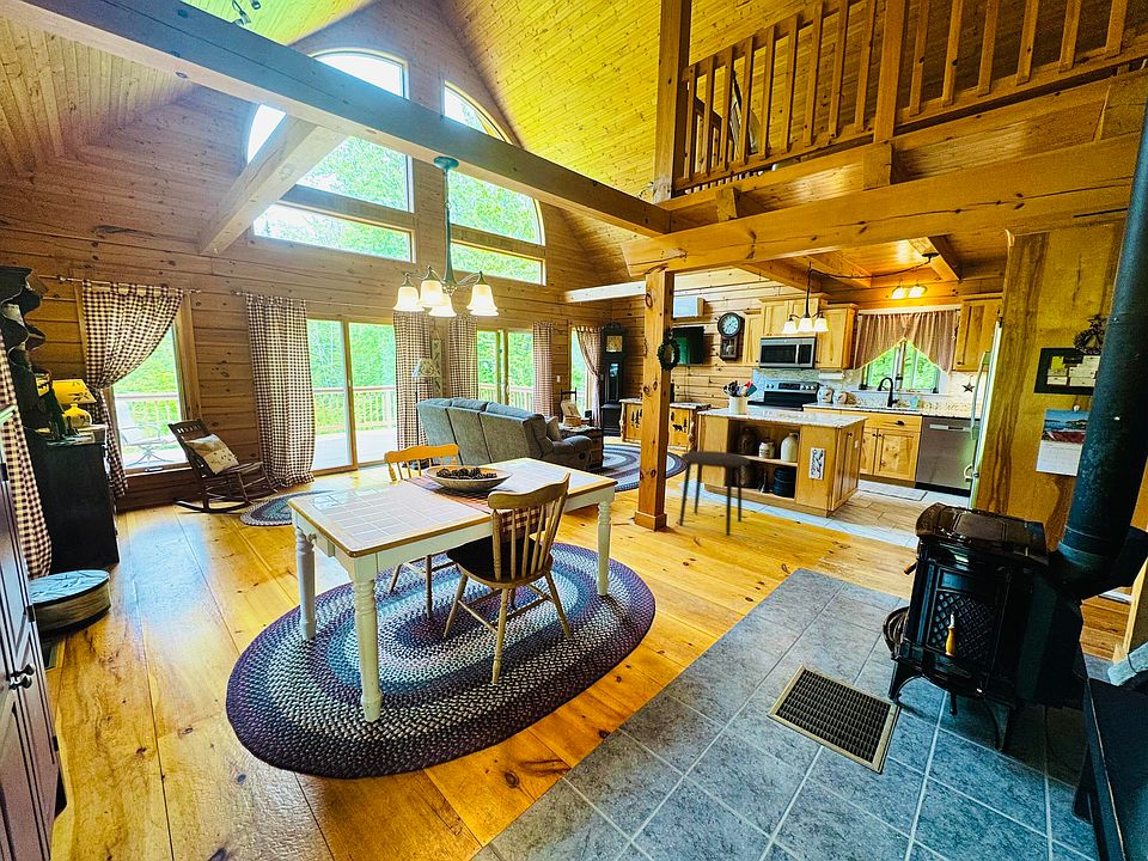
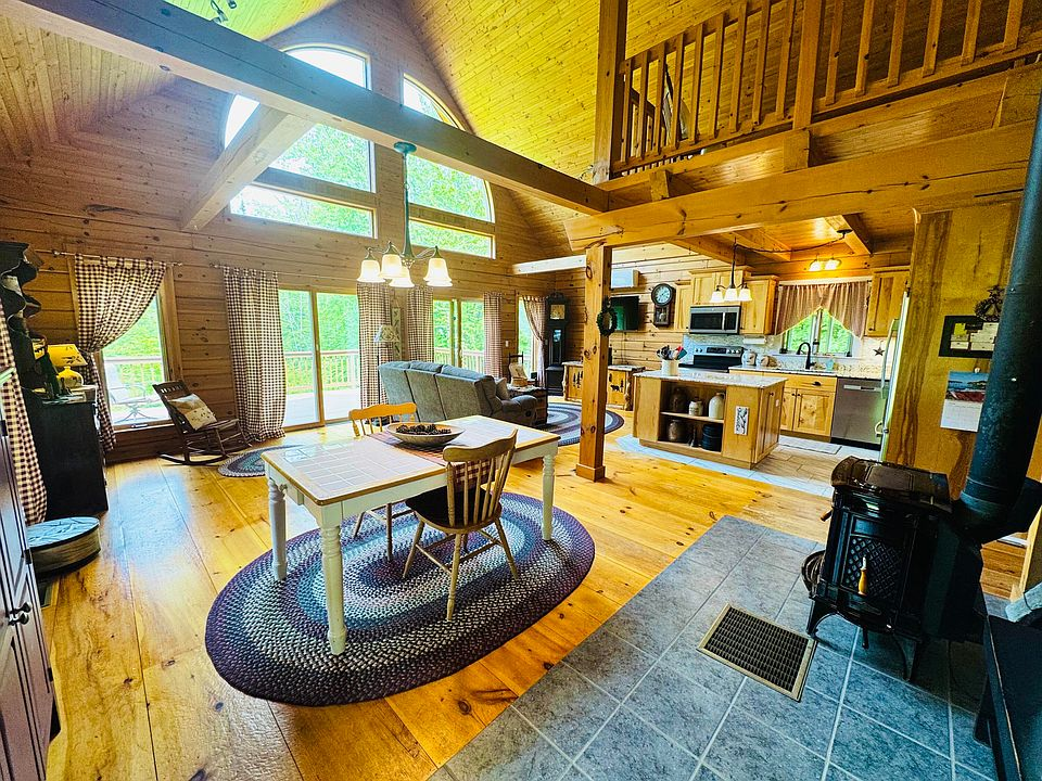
- side table (700, 486)
